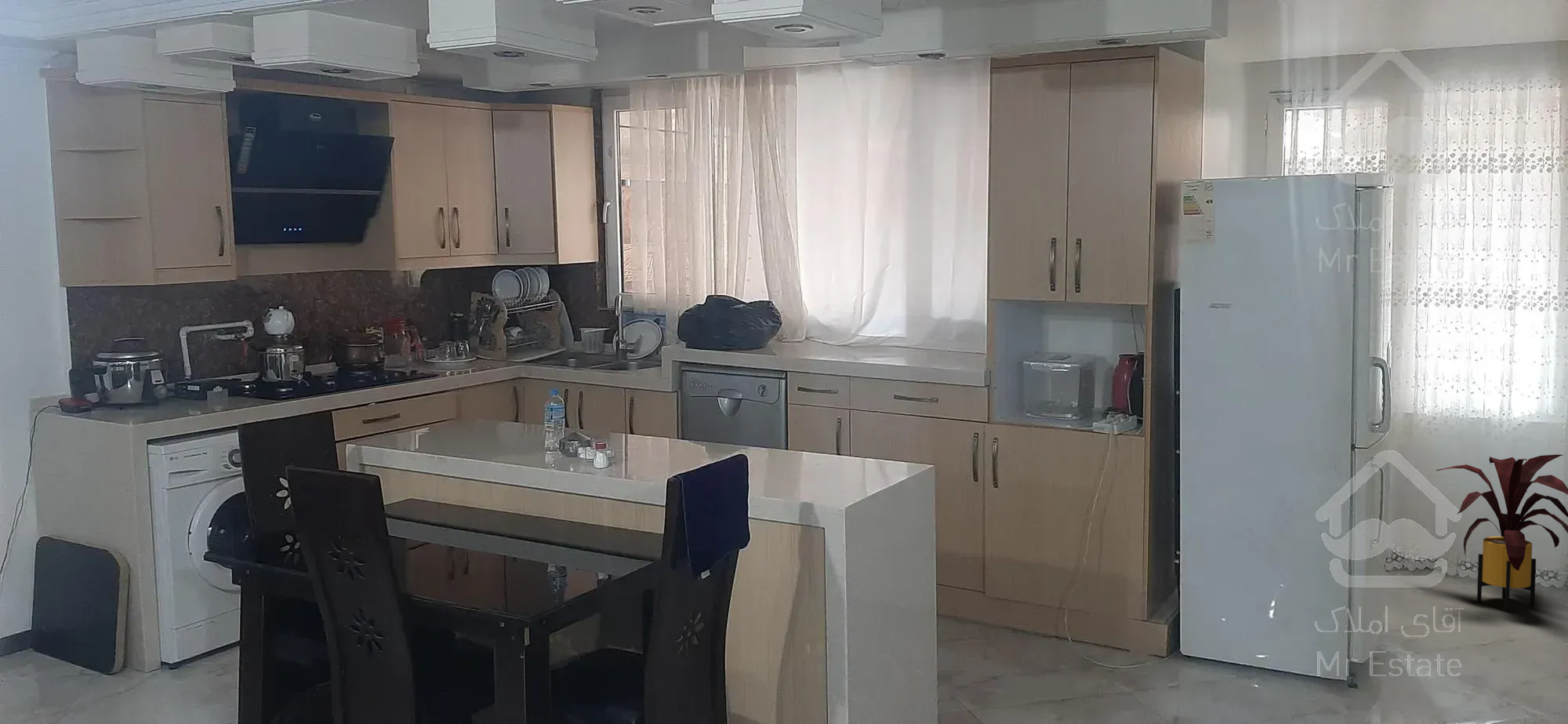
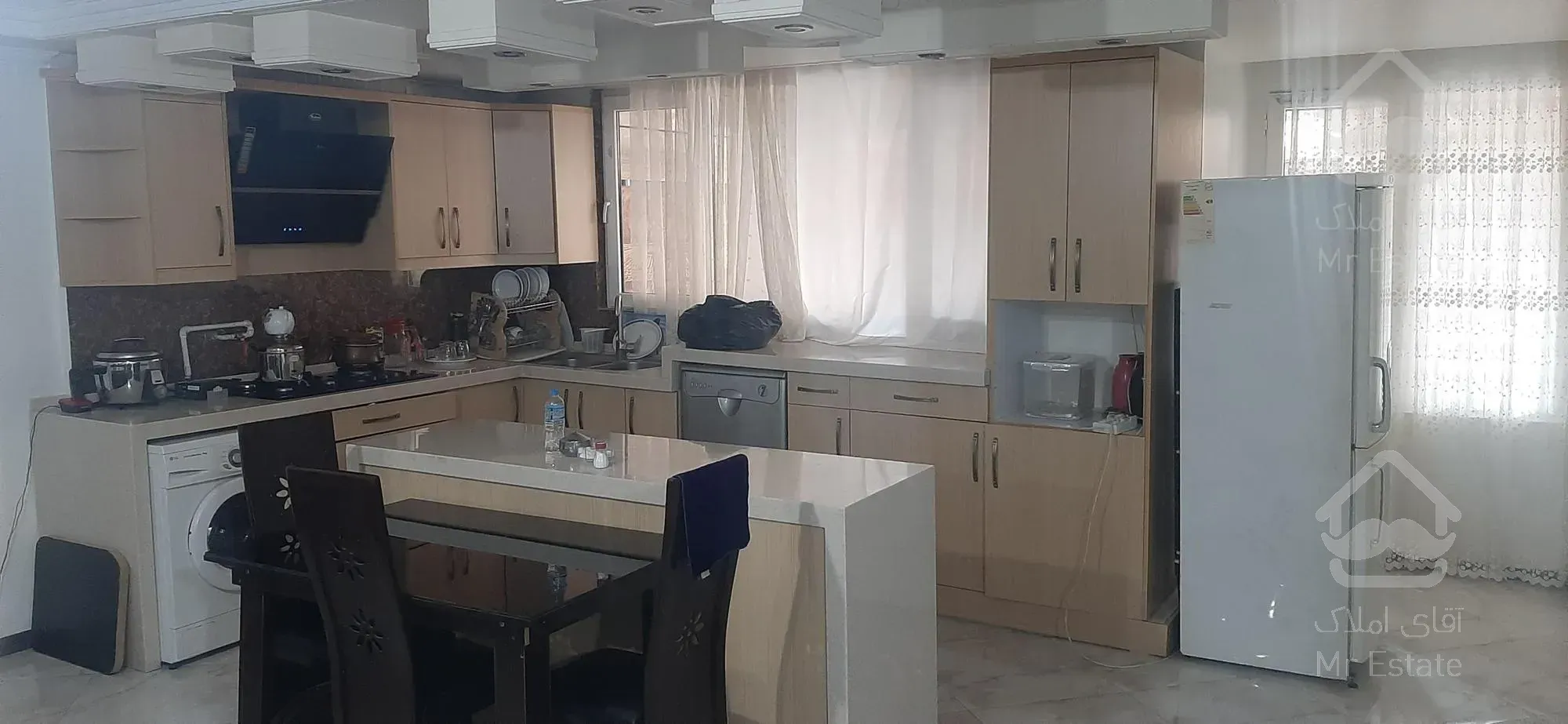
- house plant (1504, 528)
